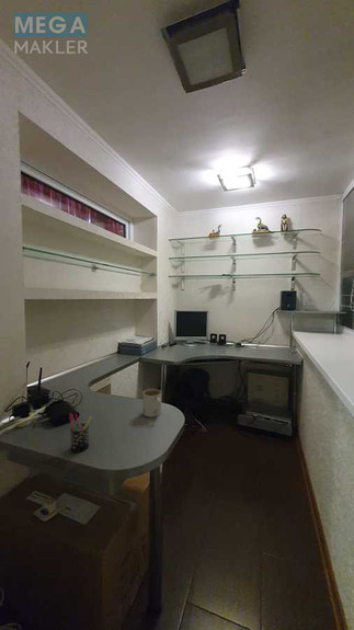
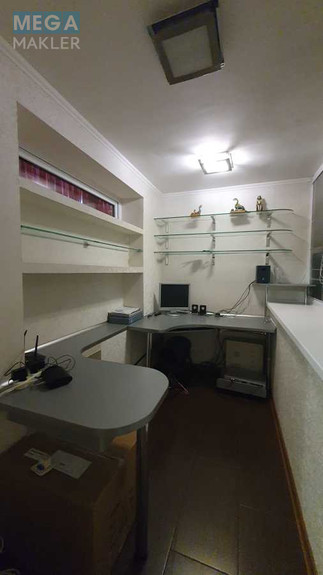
- pen holder (78, 431)
- mug (153, 403)
